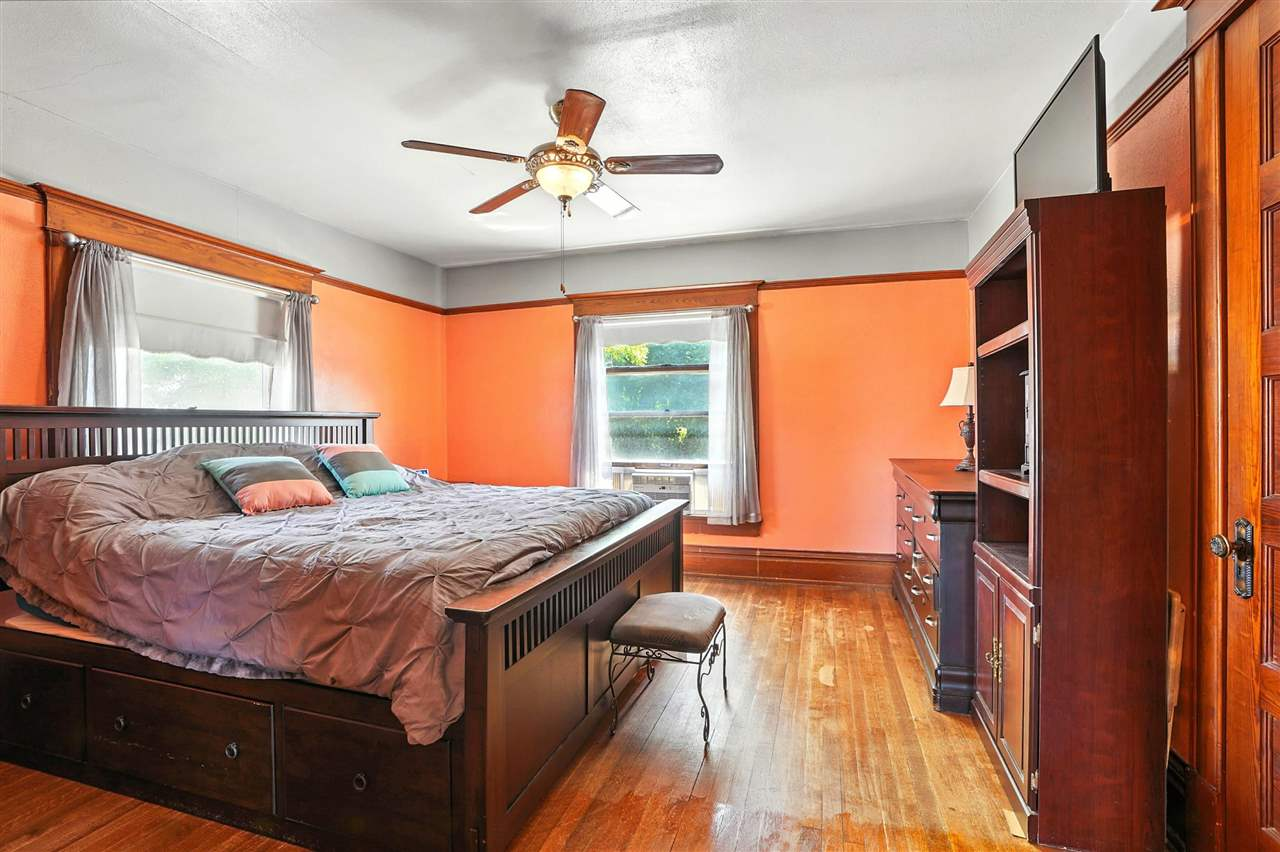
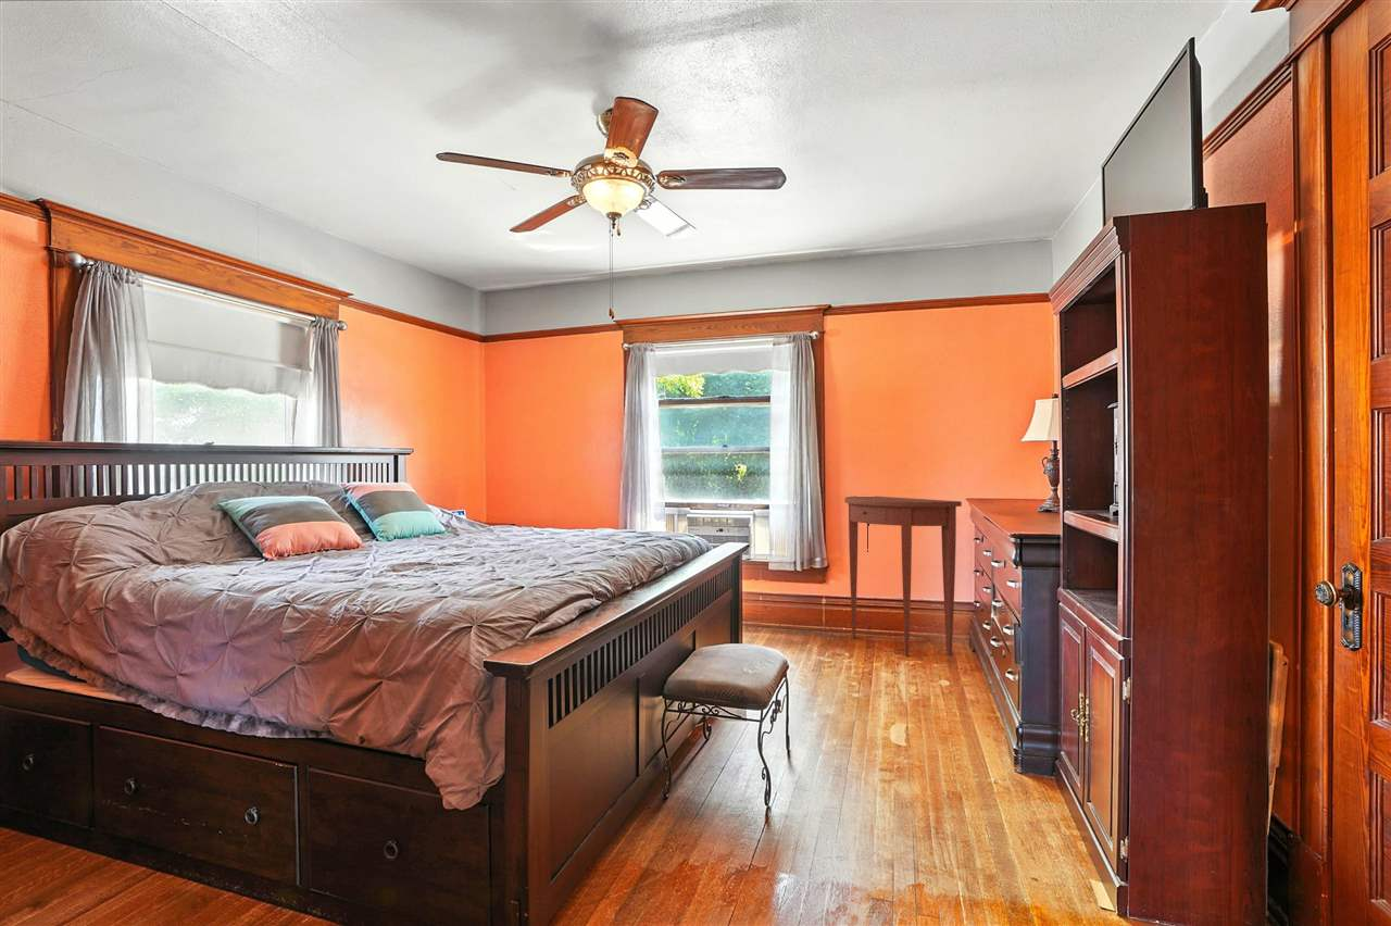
+ console table (902, 571)
